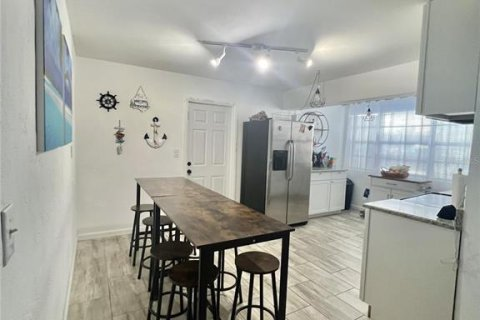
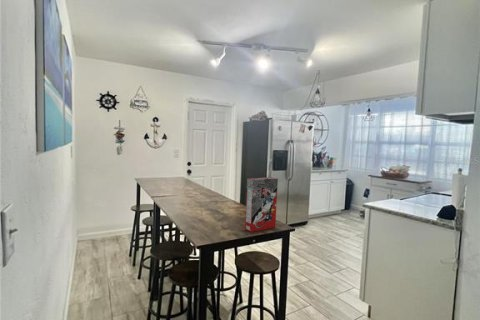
+ cereal box (261, 203)
